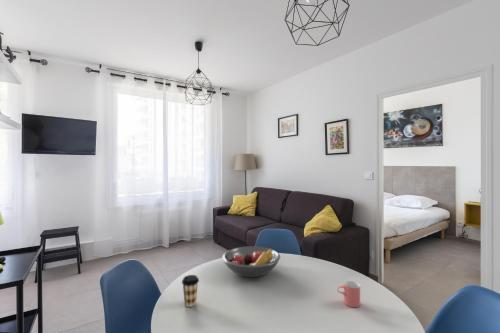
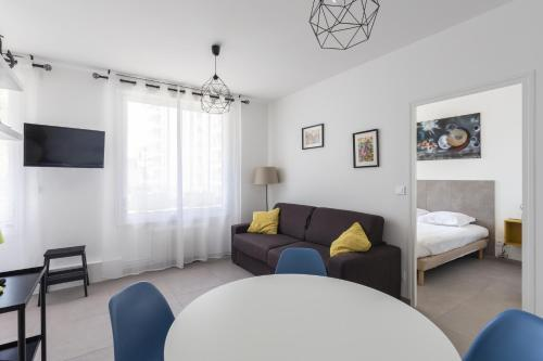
- fruit bowl (251, 261)
- cup (348, 293)
- coffee cup (190, 290)
